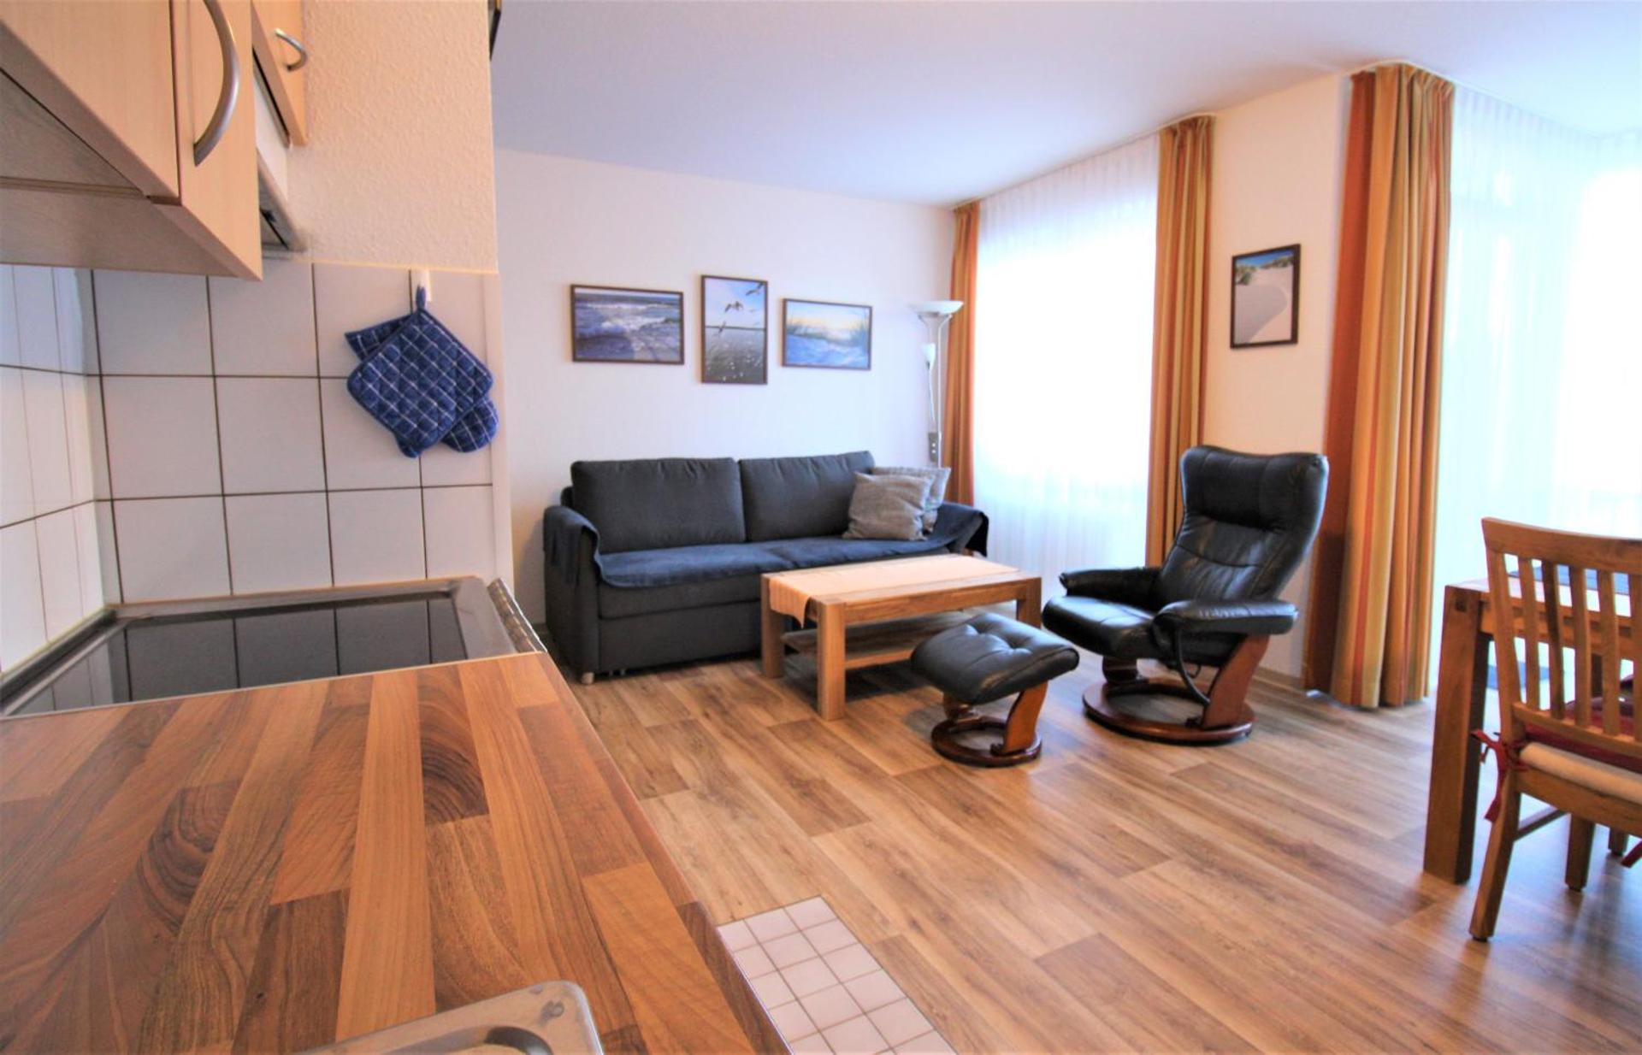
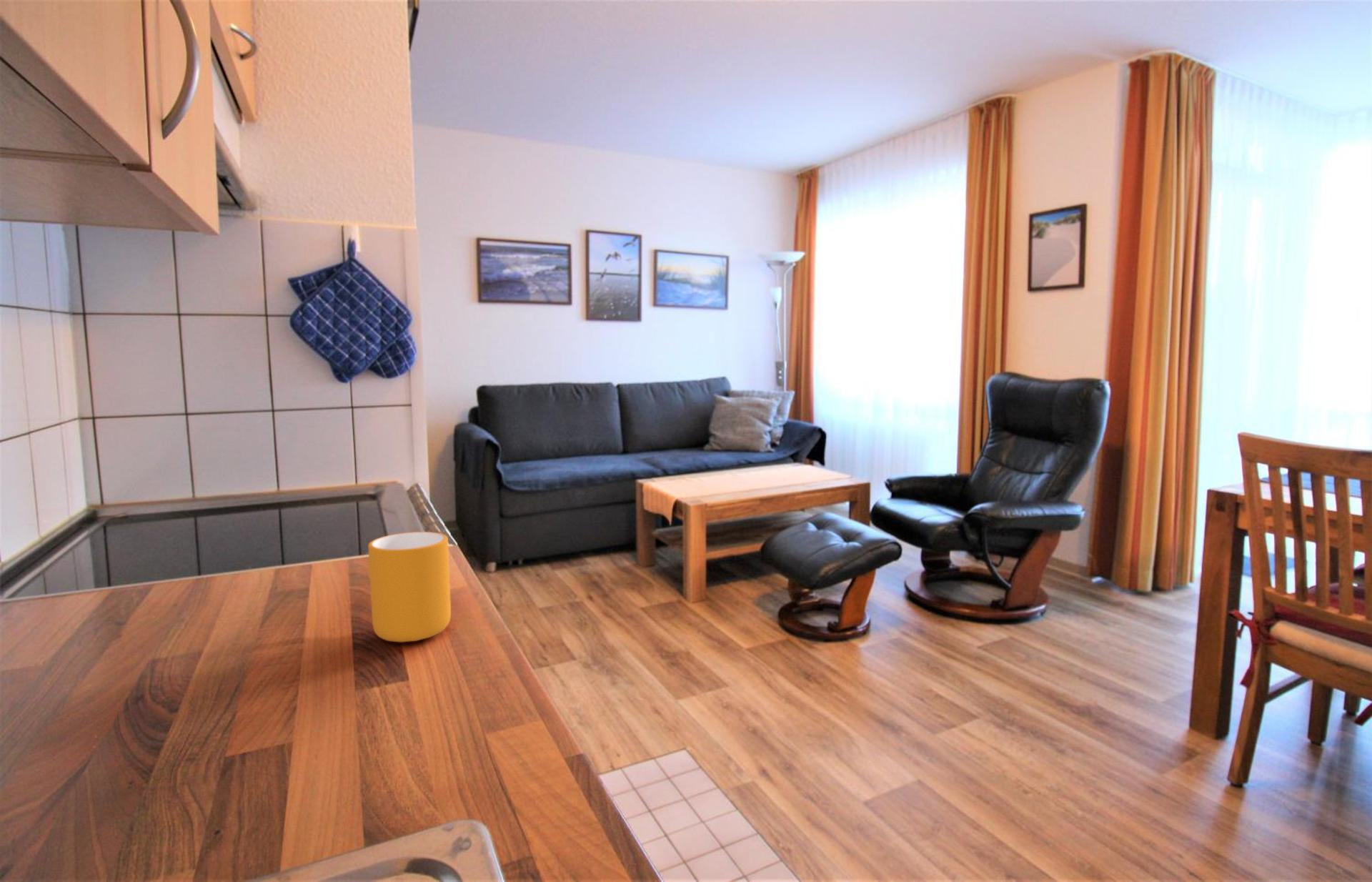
+ mug (402, 583)
